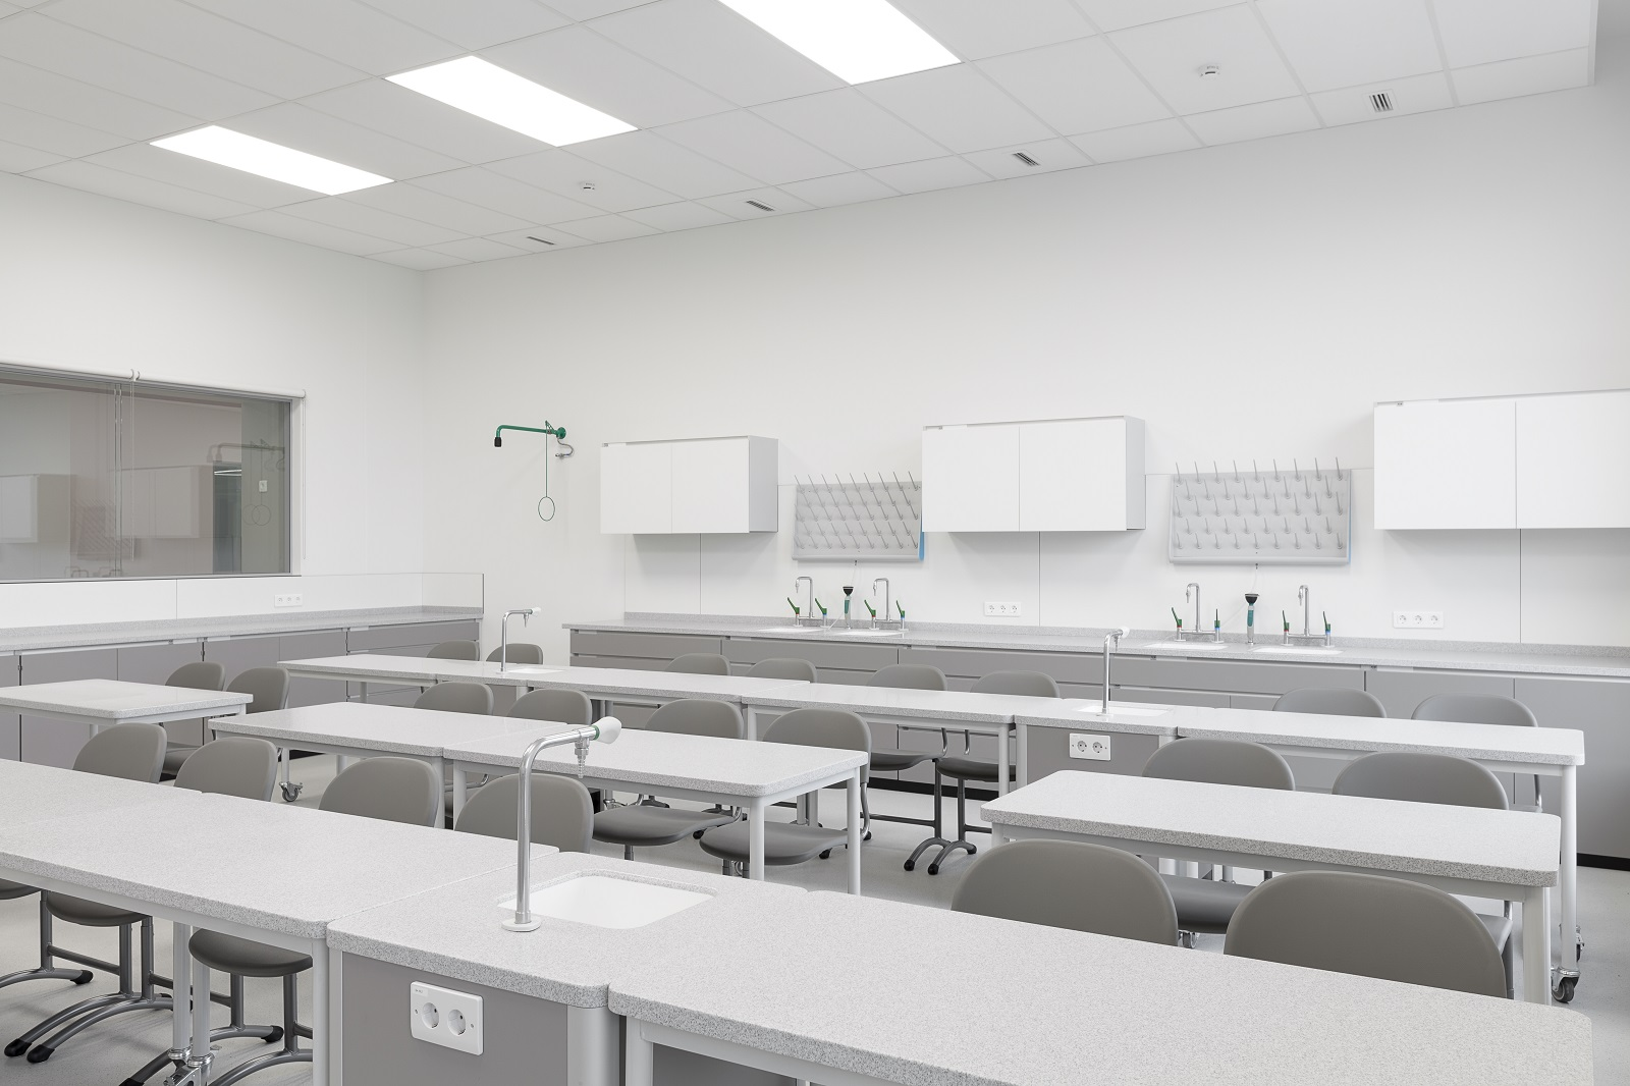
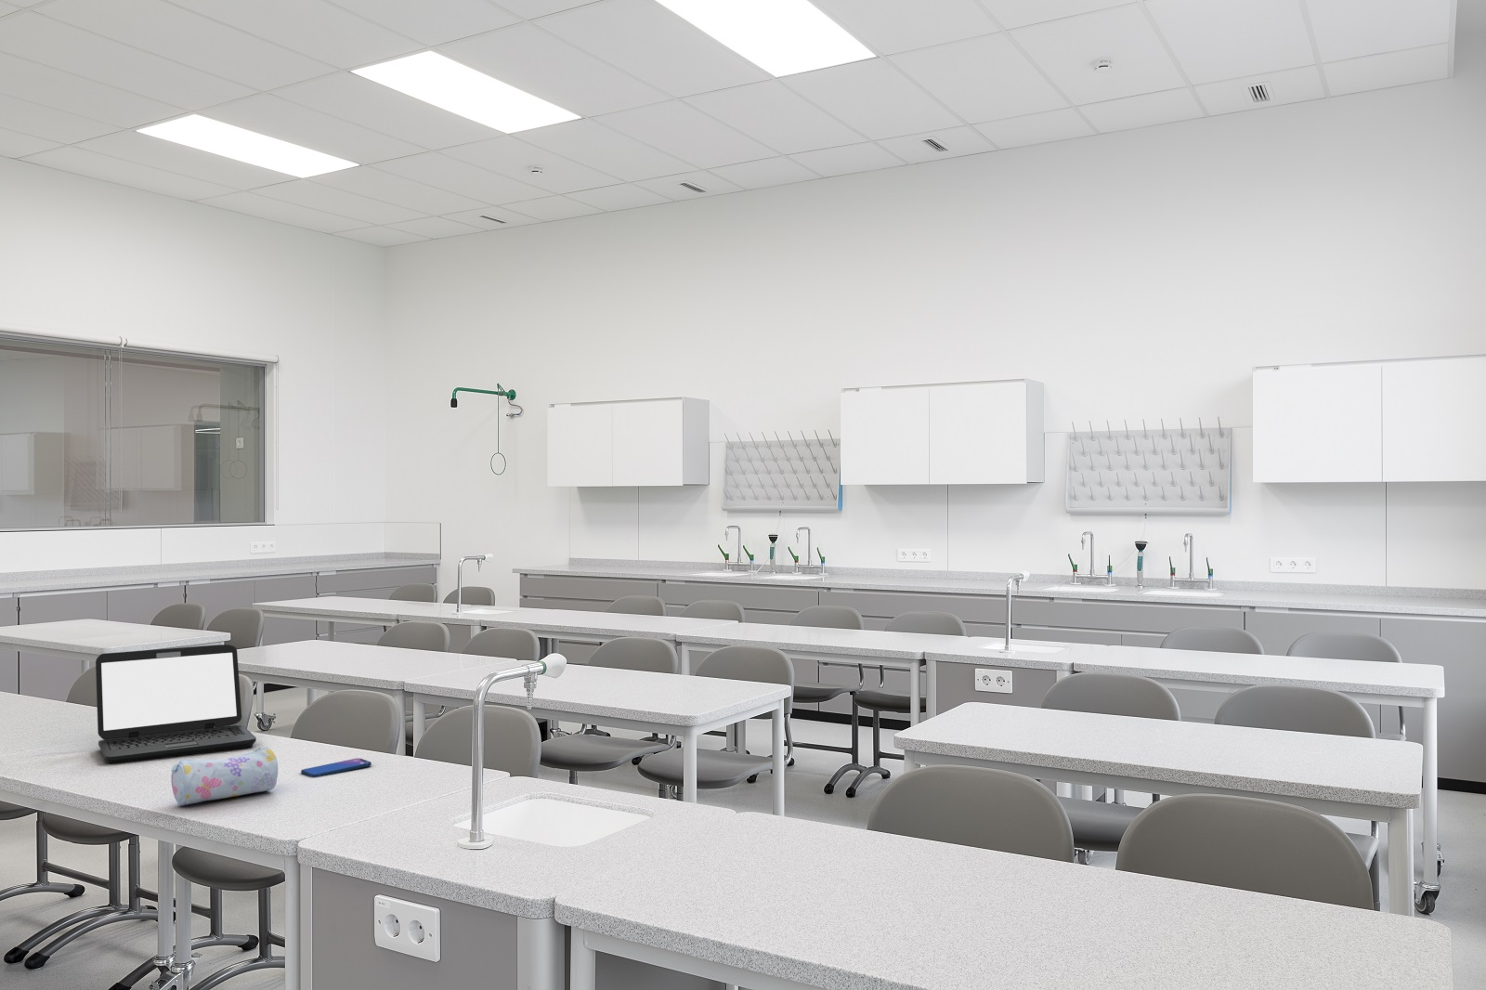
+ pencil case (225, 776)
+ laptop (176, 699)
+ smartphone (336, 767)
